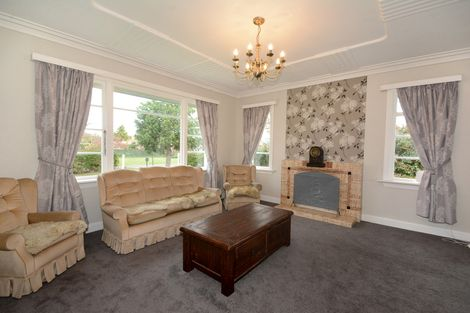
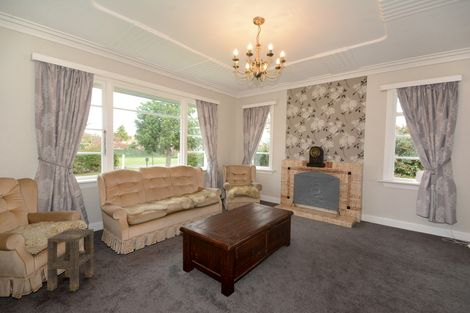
+ side table (71, 258)
